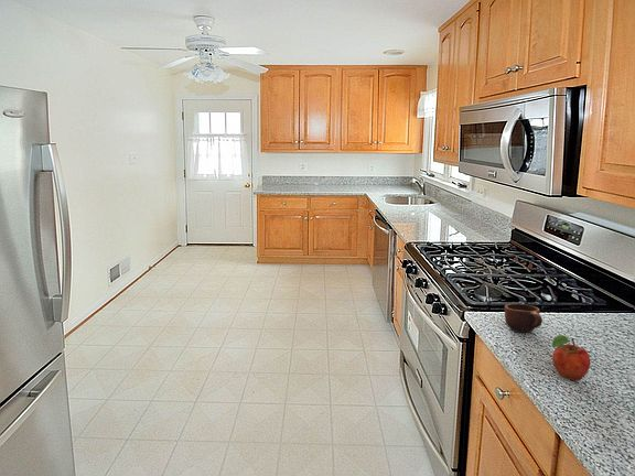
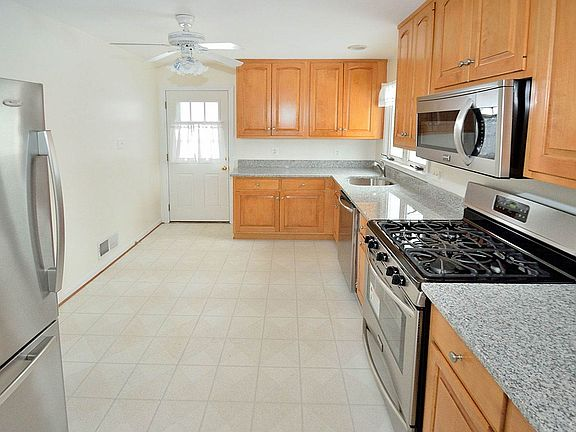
- mug (525, 318)
- fruit (569, 357)
